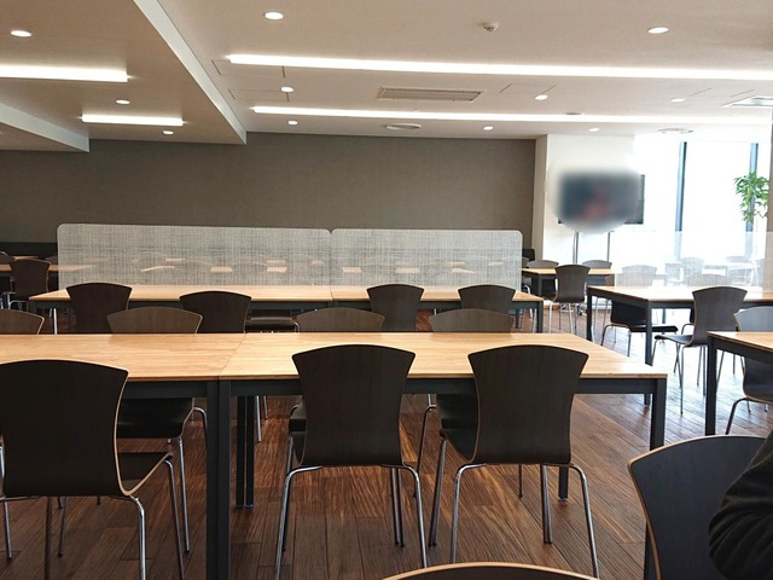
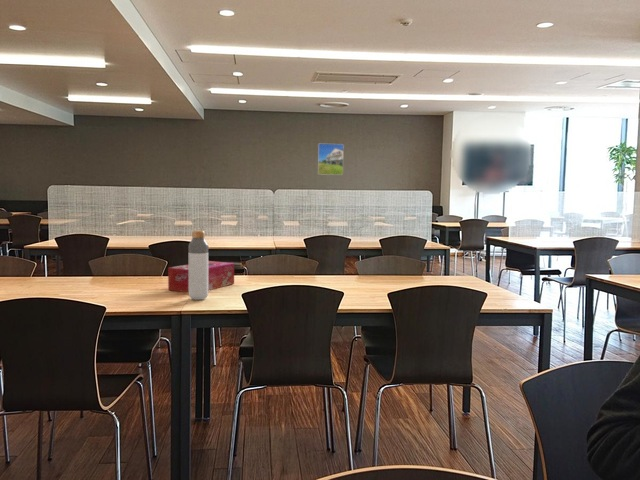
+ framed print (330, 159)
+ bottle (198, 264)
+ tissue box (208, 276)
